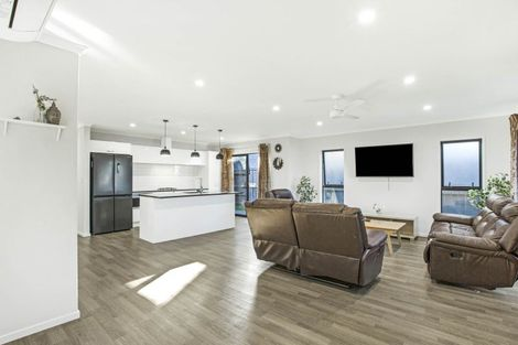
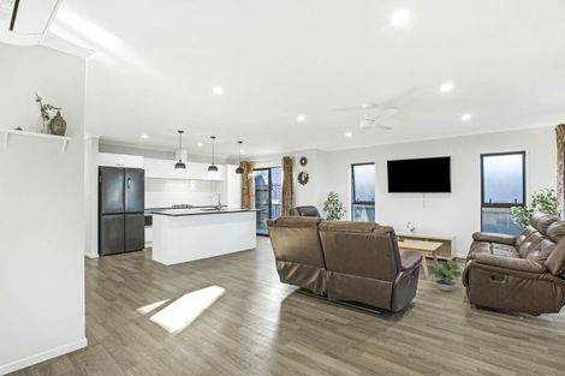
+ potted plant (446, 275)
